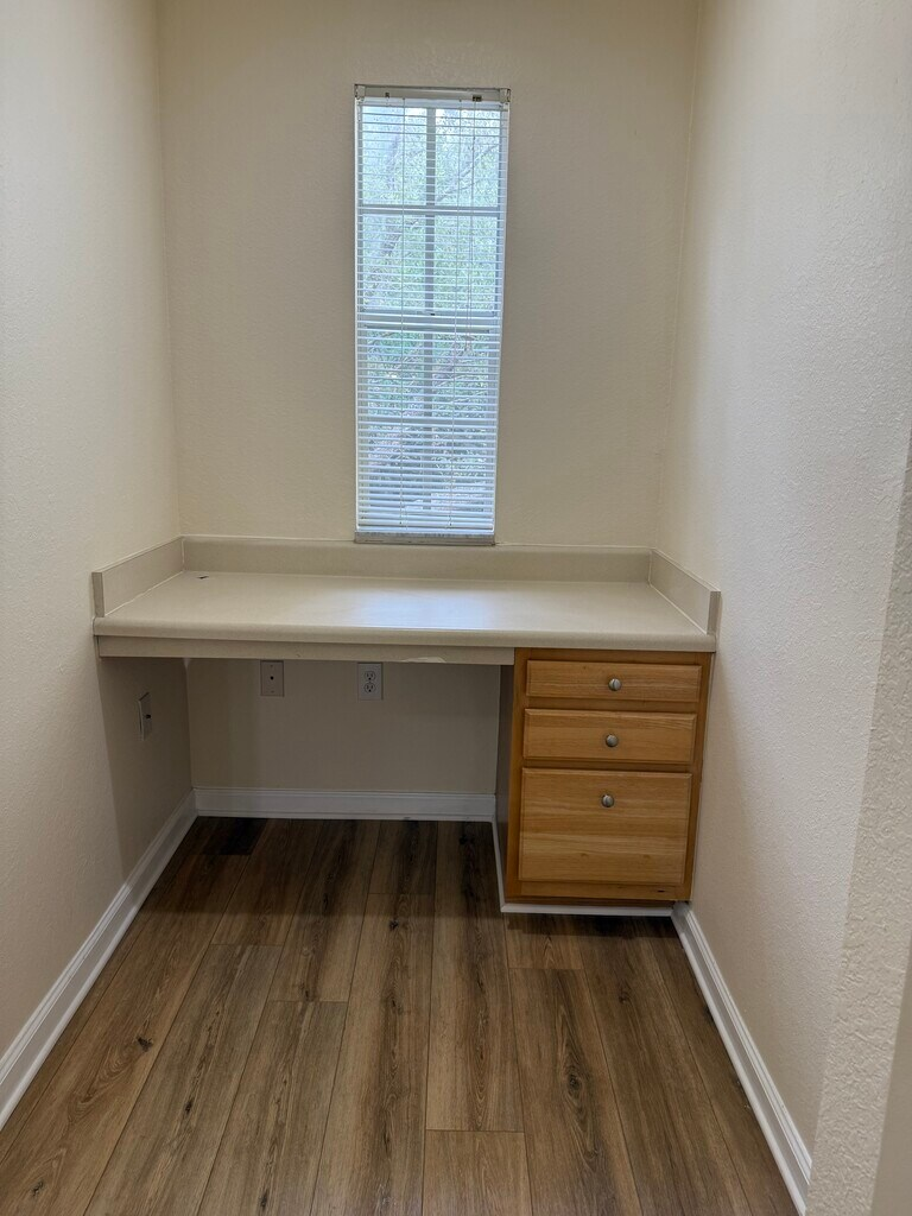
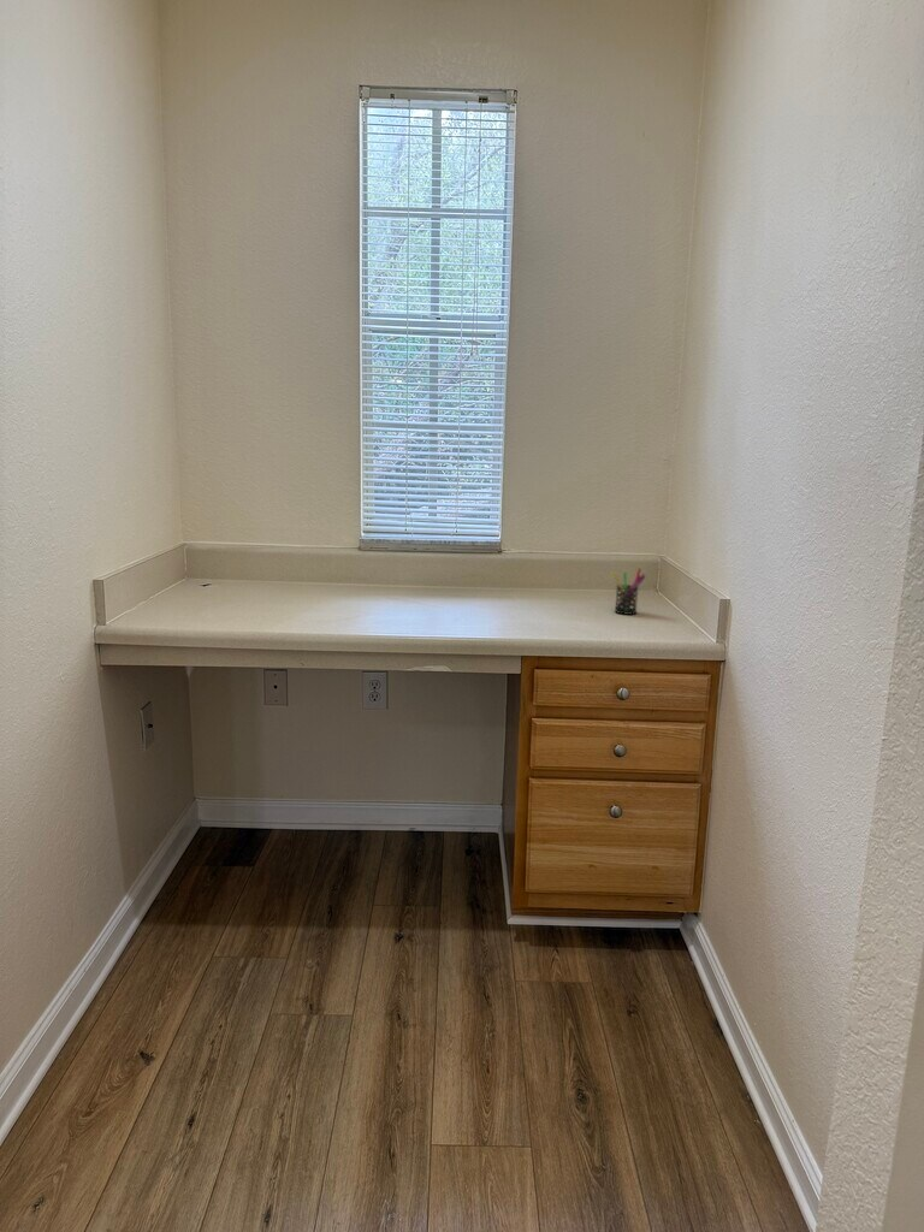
+ pen holder (627, 588)
